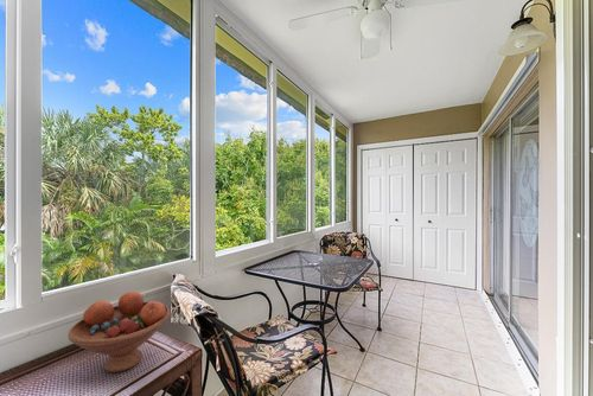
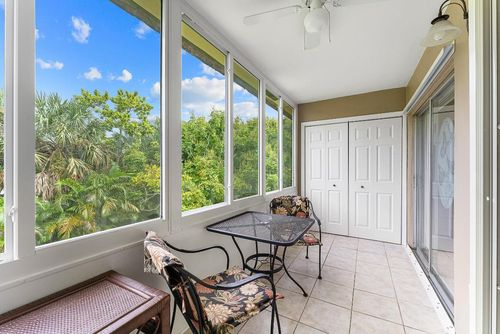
- fruit bowl (123, 332)
